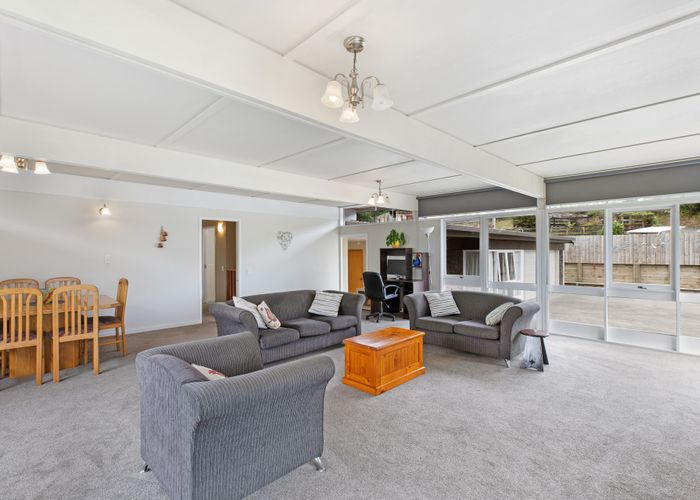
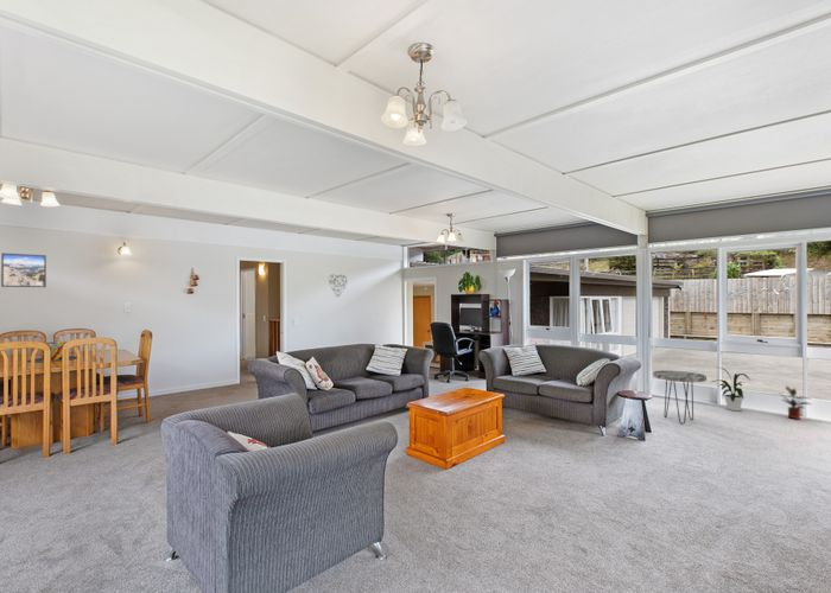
+ side table (675, 397)
+ potted plant (794, 403)
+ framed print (24, 270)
+ house plant (732, 389)
